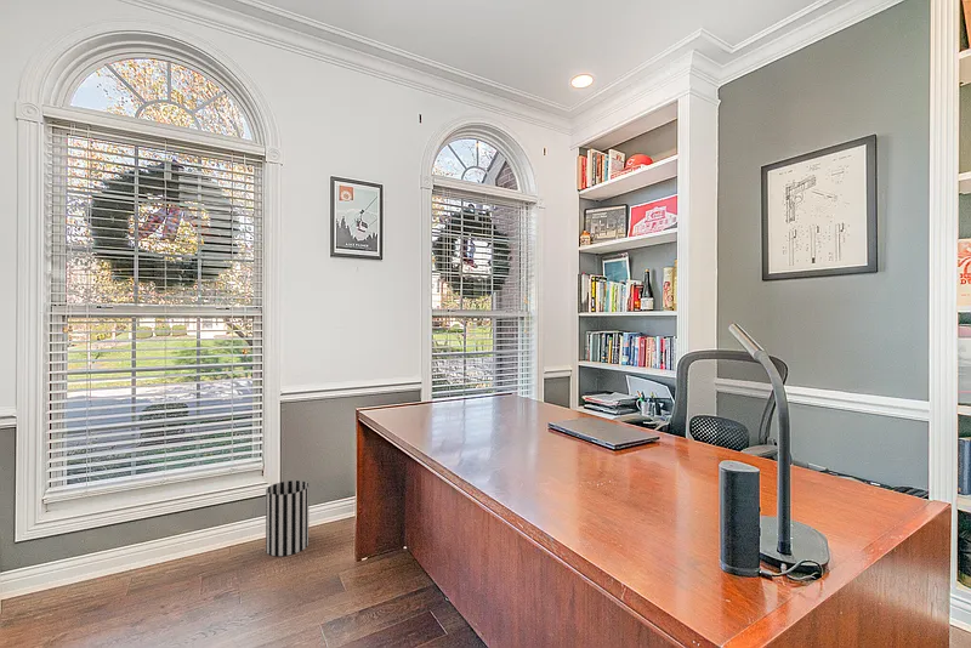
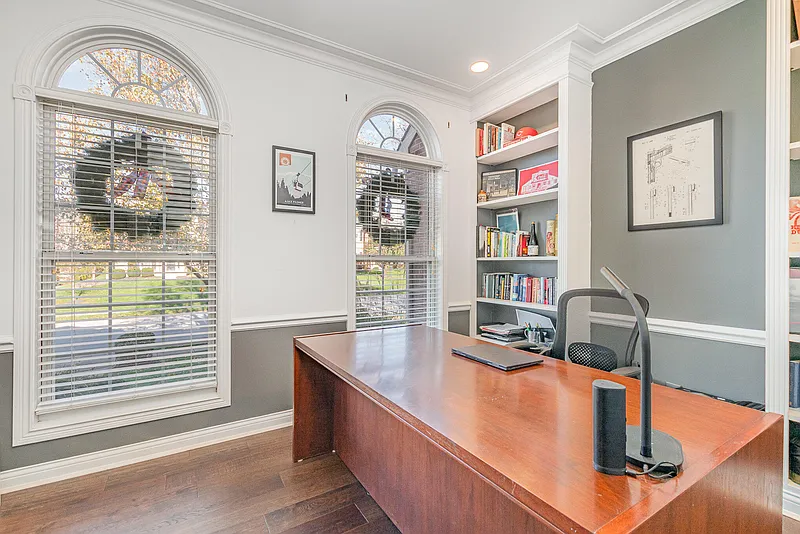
- wastebasket (288, 516)
